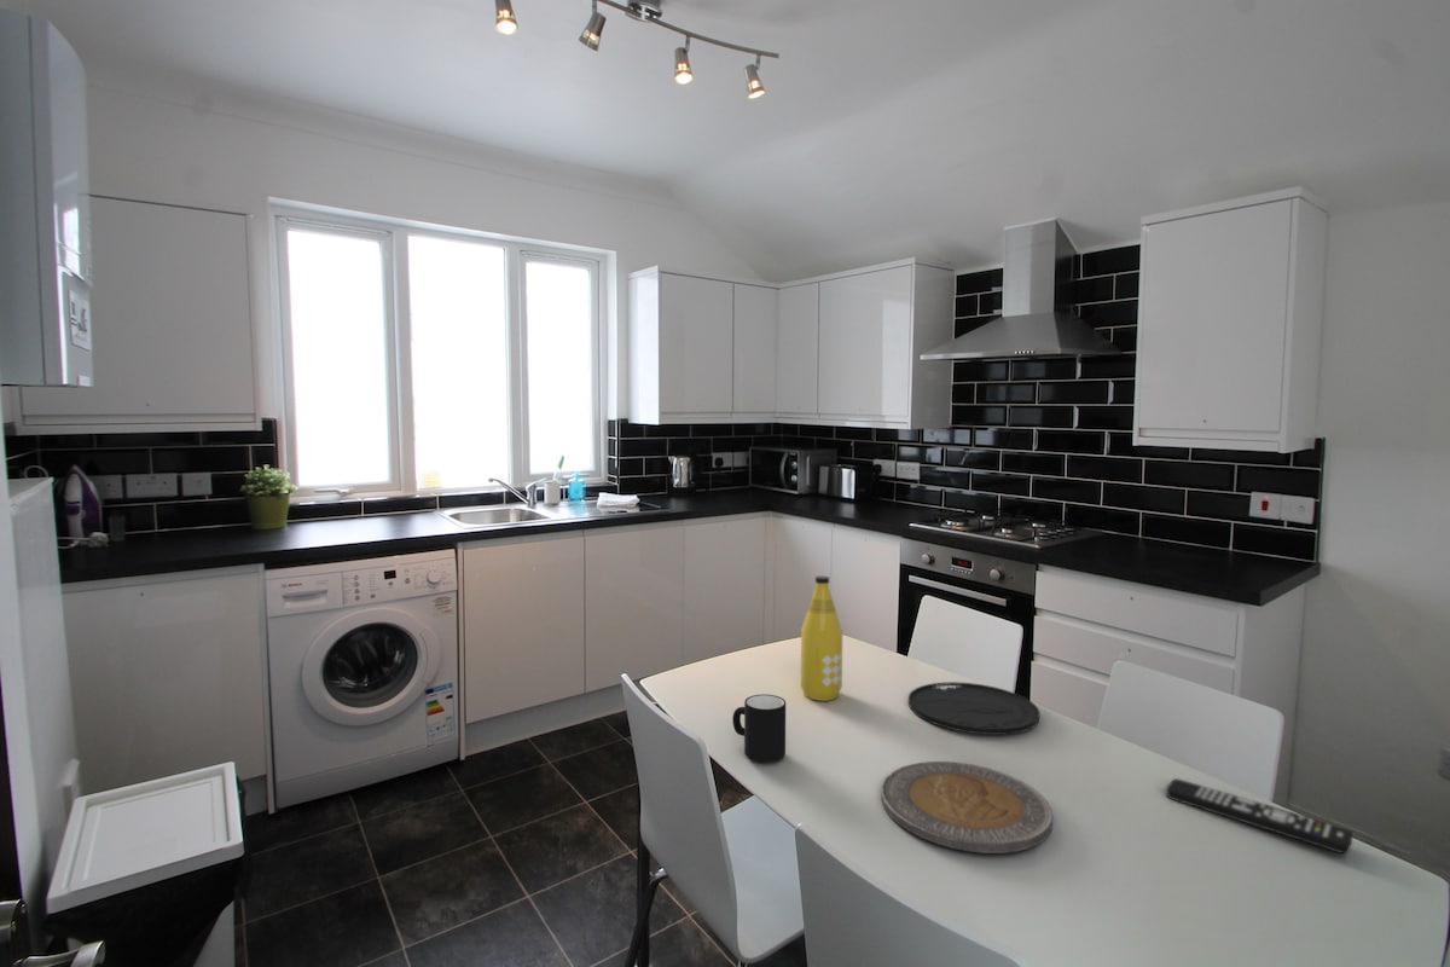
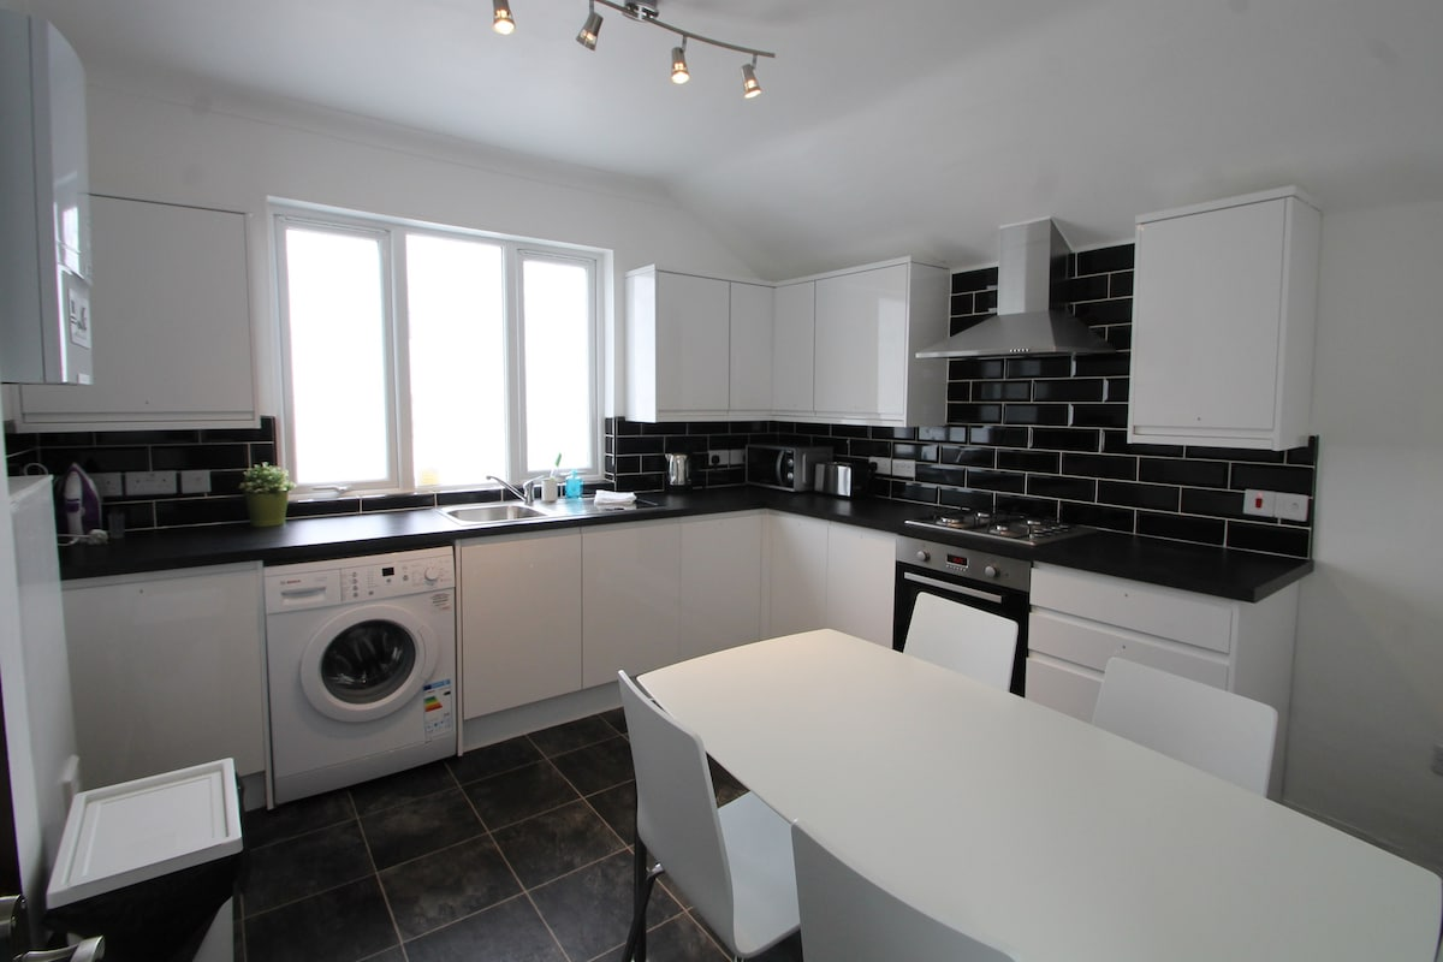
- plate (963, 801)
- mug (756, 725)
- bottle (822, 636)
- plate (971, 706)
- remote control (1253, 813)
